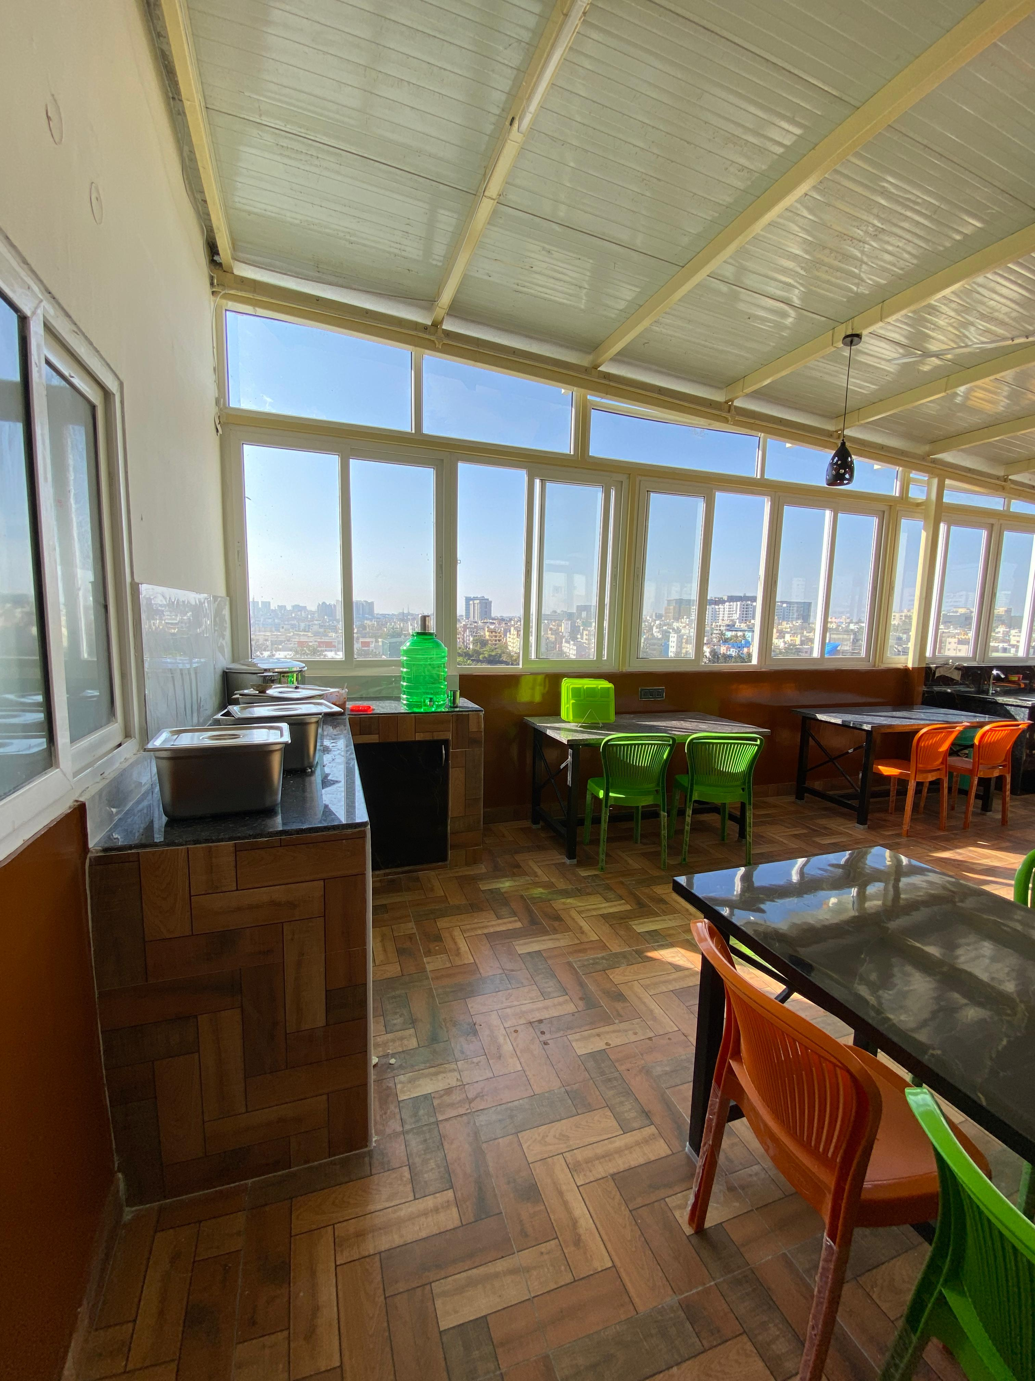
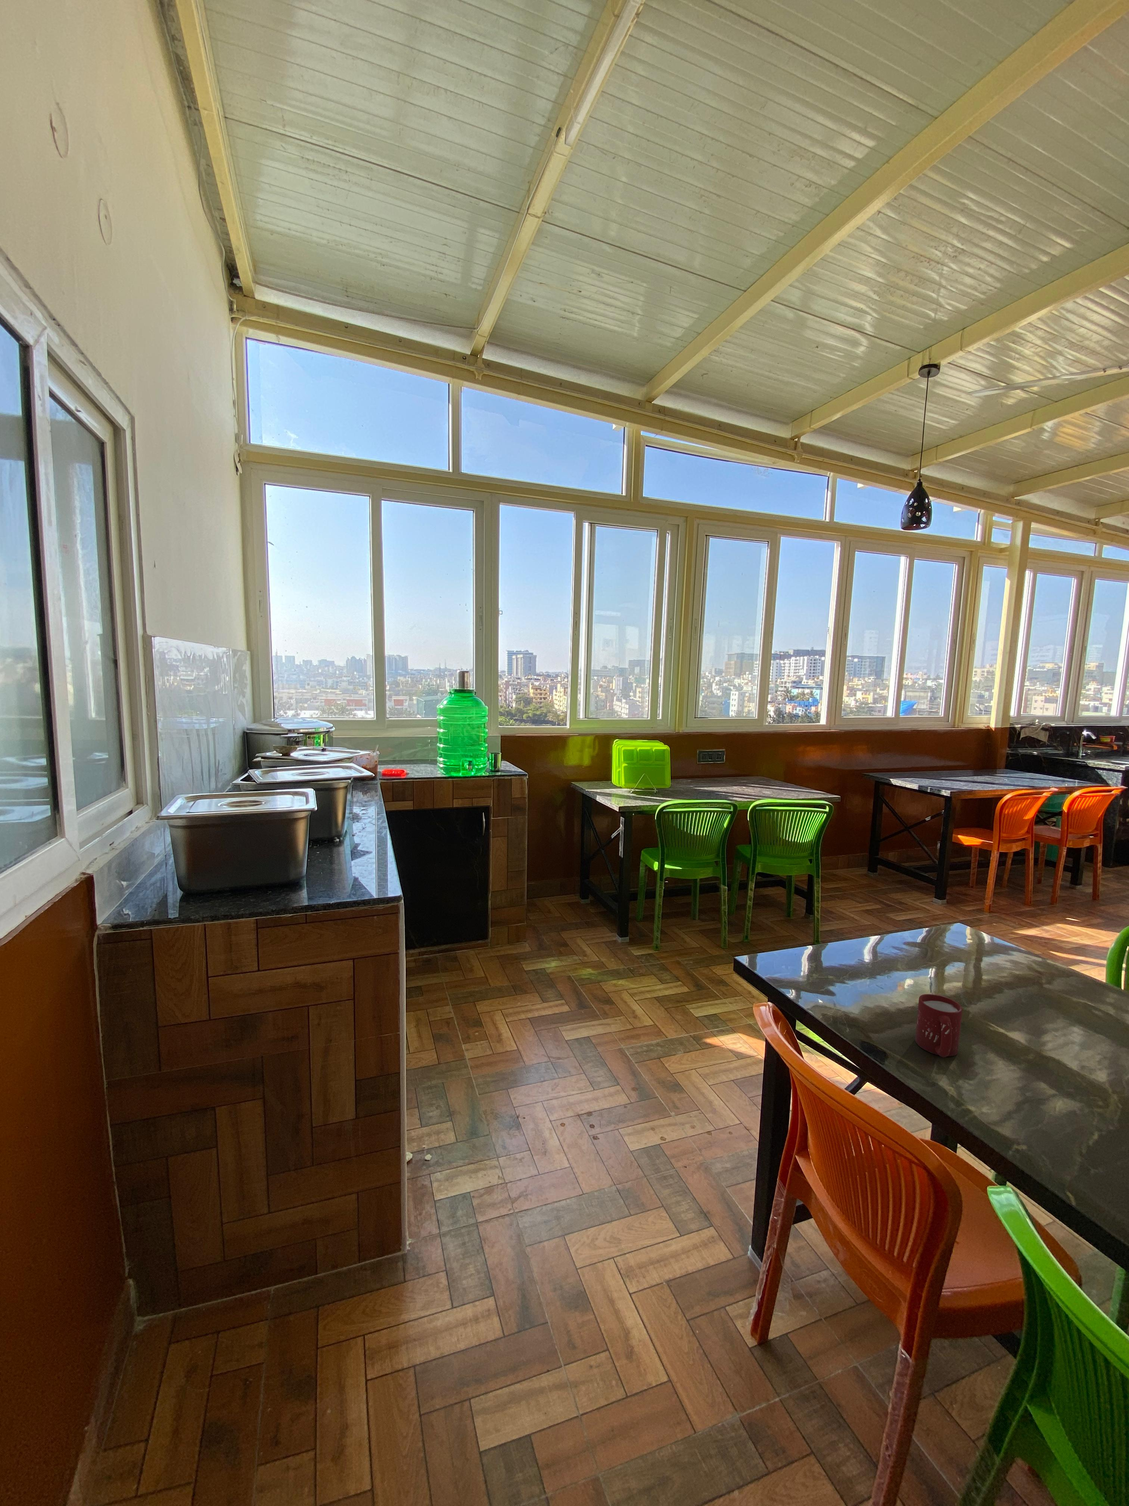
+ cup (940, 1028)
